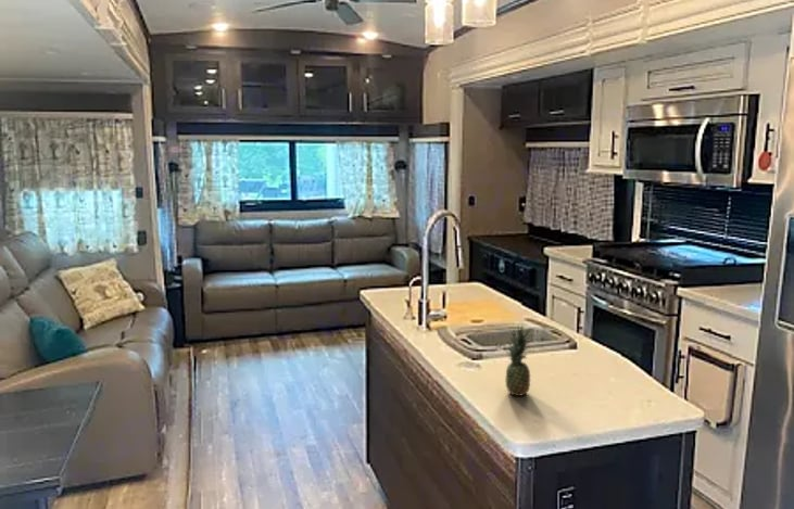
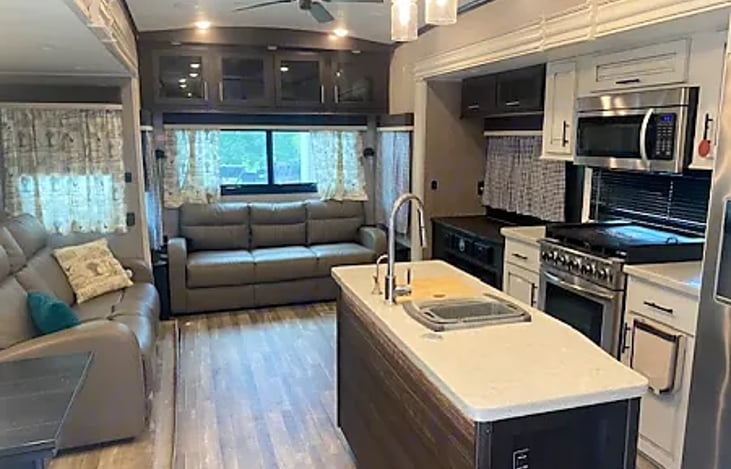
- fruit (518, 359)
